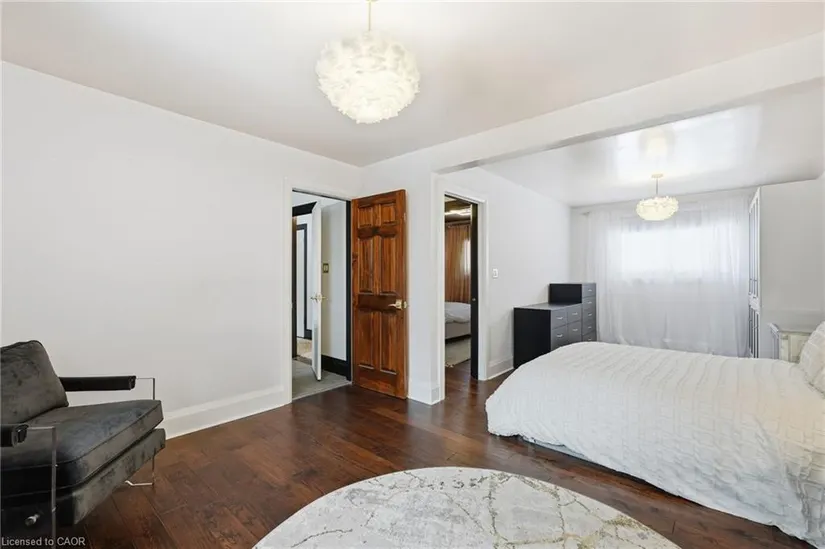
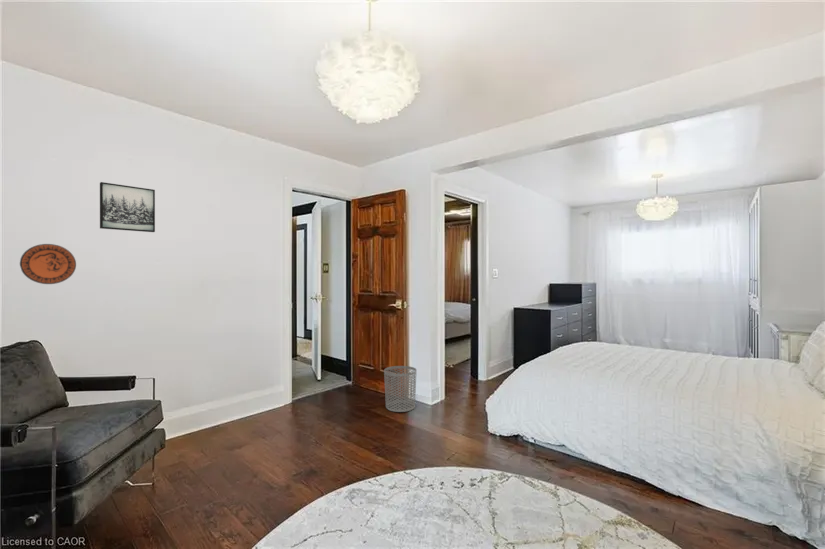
+ waste bin (400, 388)
+ decorative plate (48, 264)
+ wall art (128, 208)
